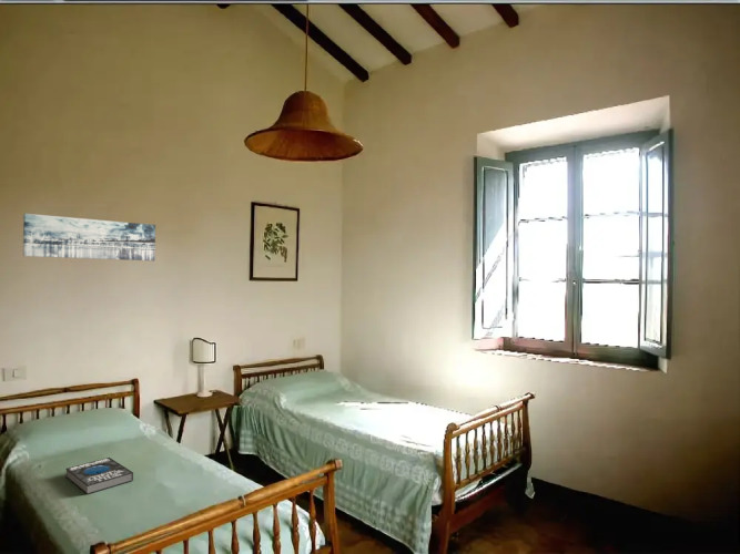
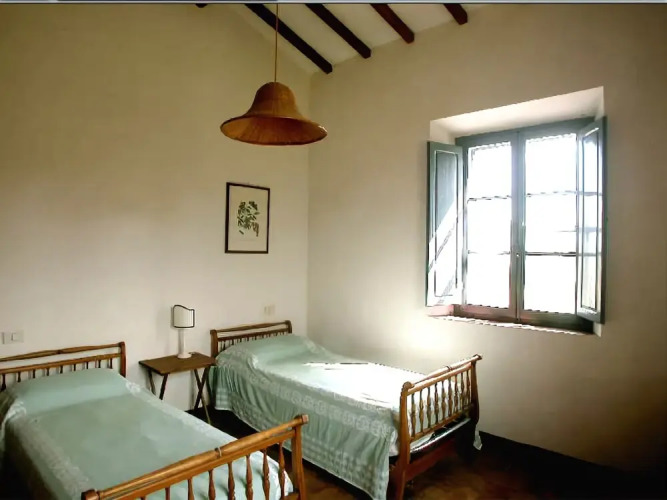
- book (99, 473)
- wall art (94, 238)
